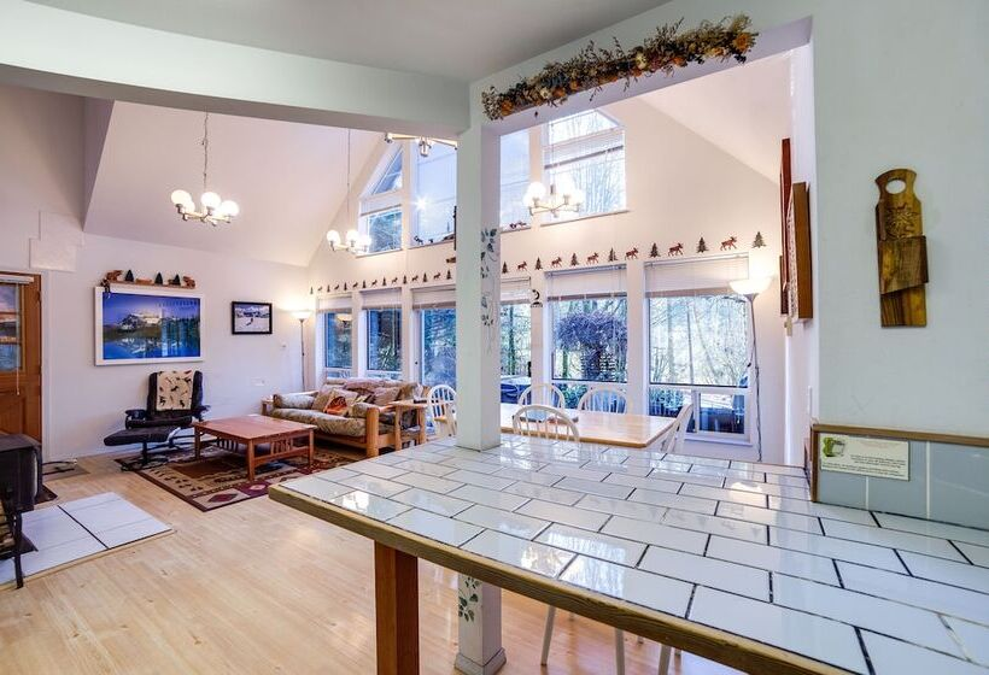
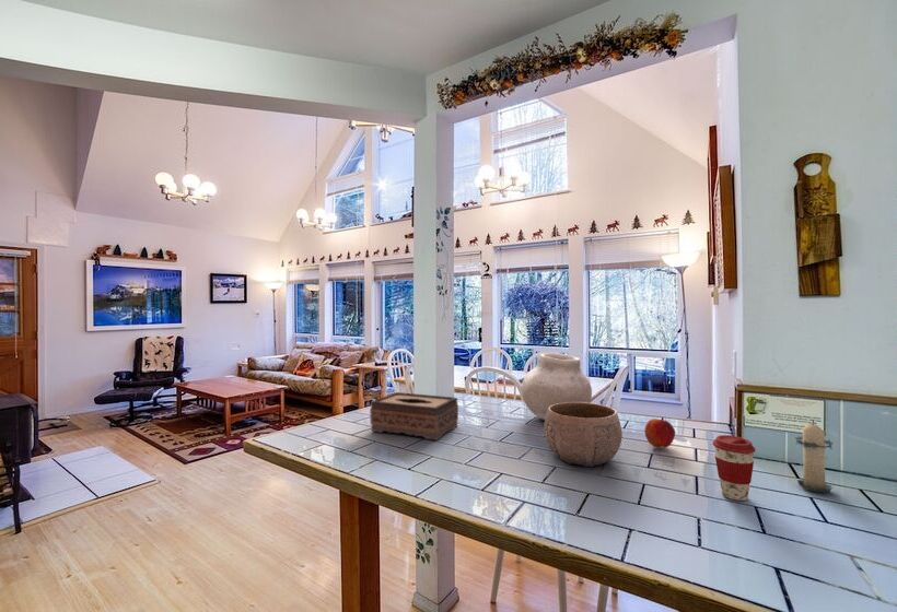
+ bowl (582, 433)
+ vase (555, 386)
+ tissue box (415, 413)
+ coffee cup (733, 467)
+ peach (660, 433)
+ candle (813, 454)
